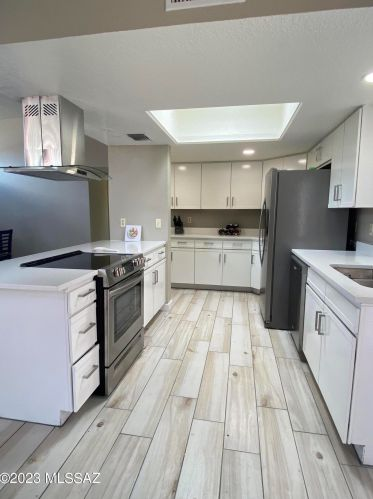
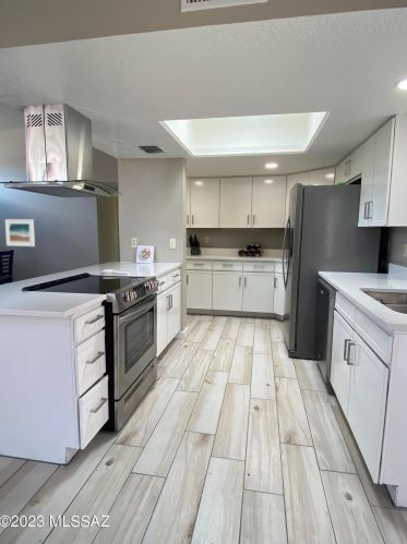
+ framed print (20, 232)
